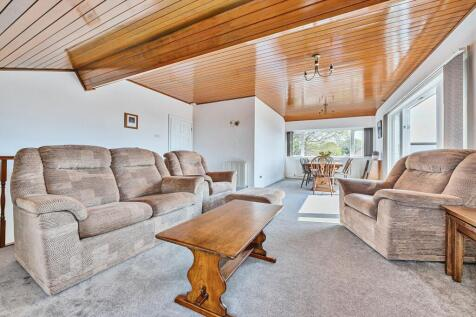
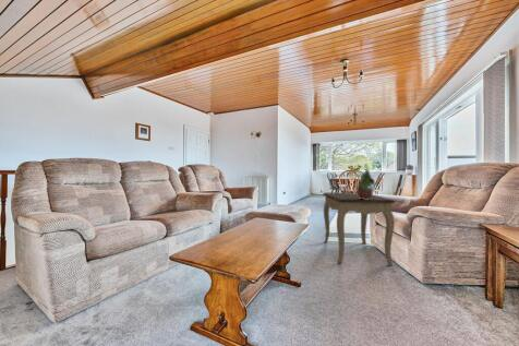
+ potted plant (365, 180)
+ side table (361, 224)
